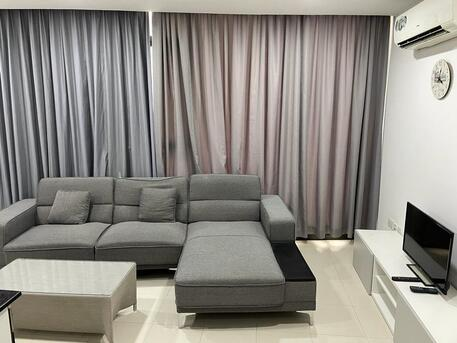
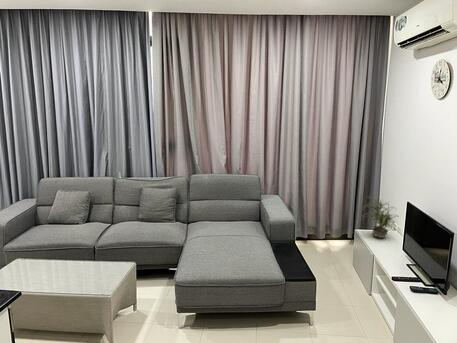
+ potted plant (378, 216)
